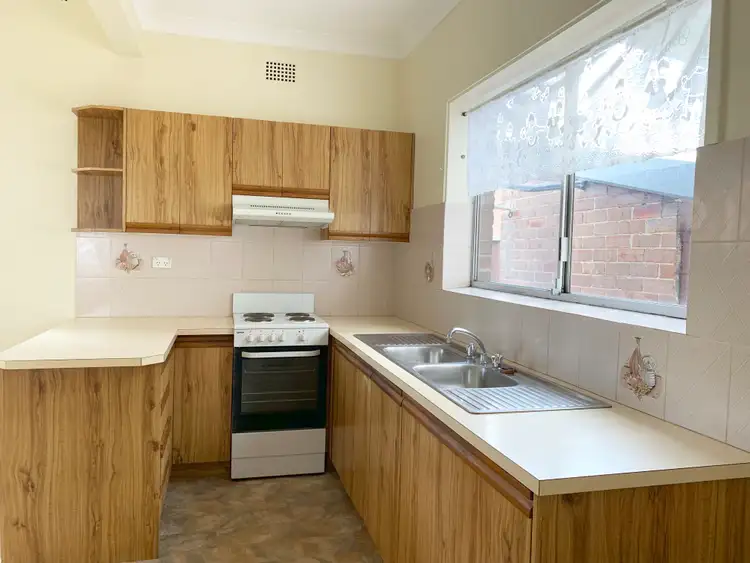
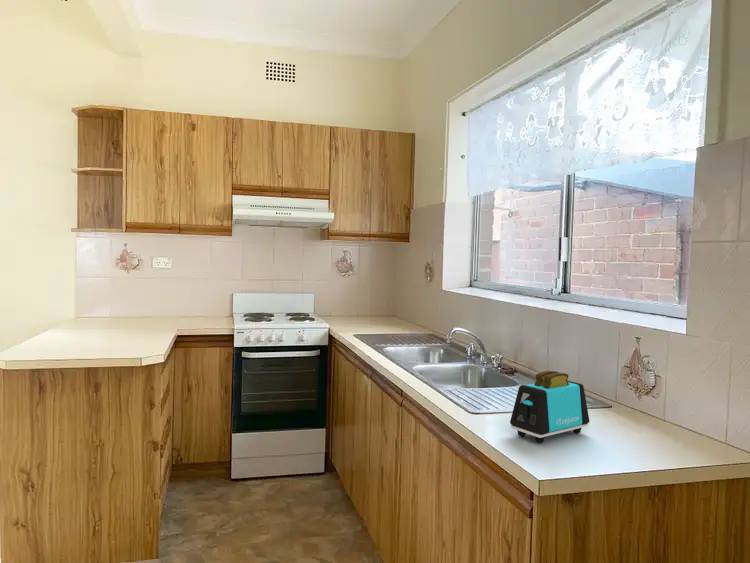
+ toaster (550, 403)
